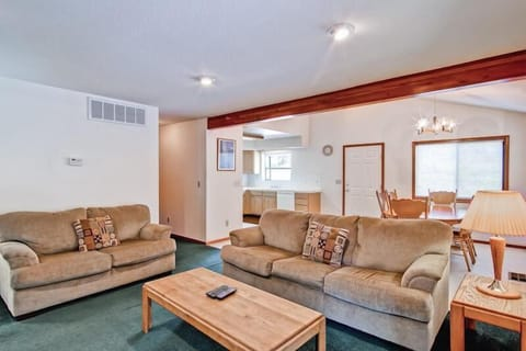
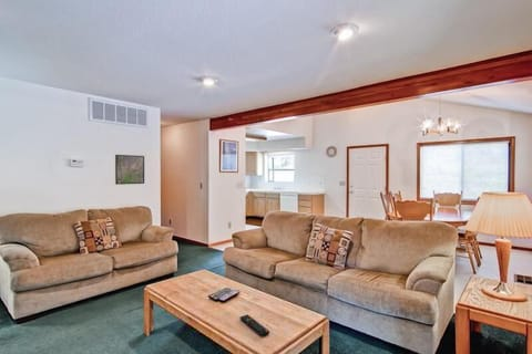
+ remote control (254, 324)
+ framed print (130, 169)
